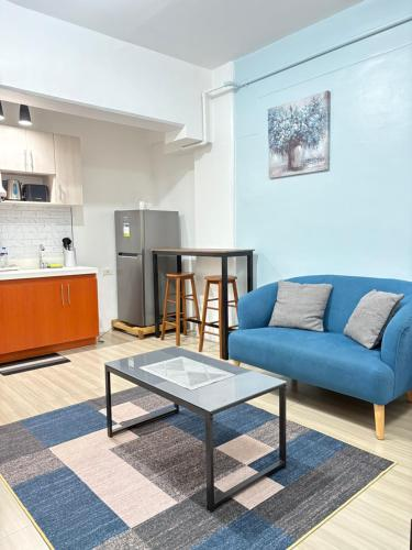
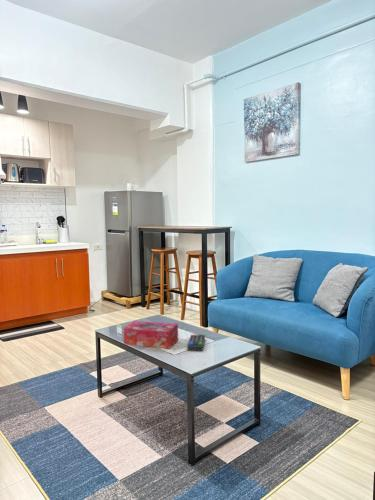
+ tissue box (151, 334)
+ remote control (196, 342)
